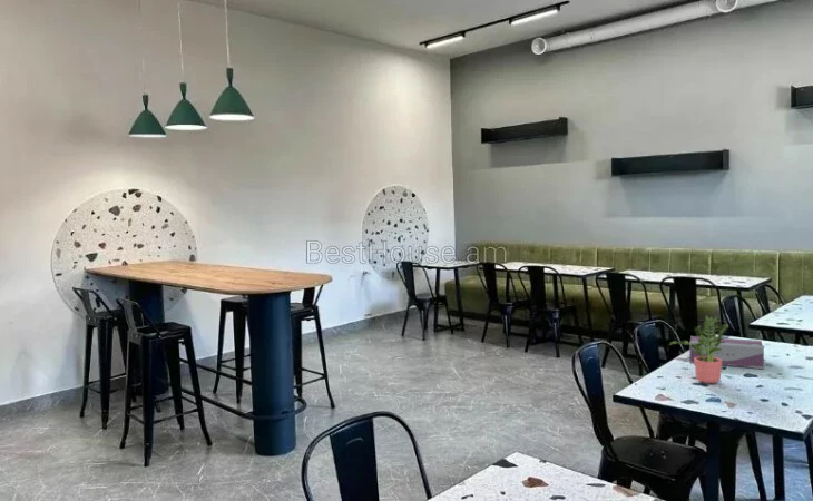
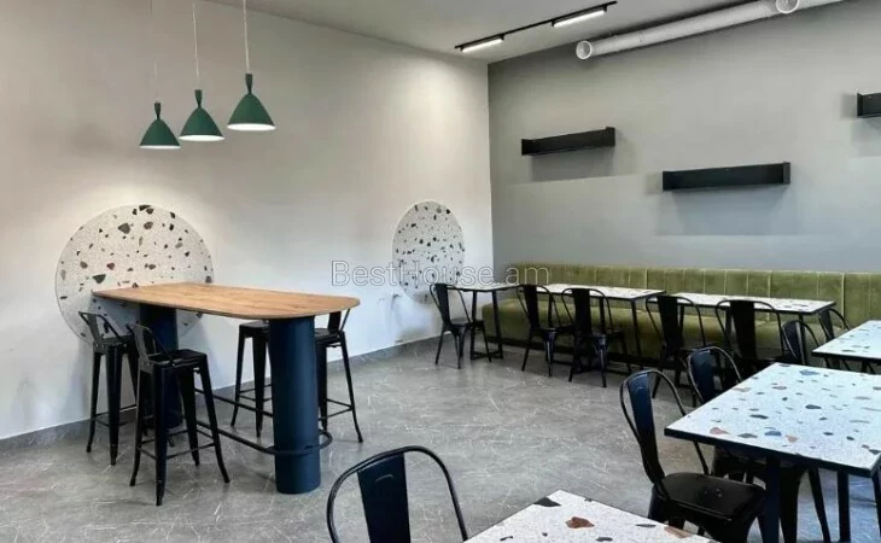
- potted plant (698, 345)
- tissue box (725, 351)
